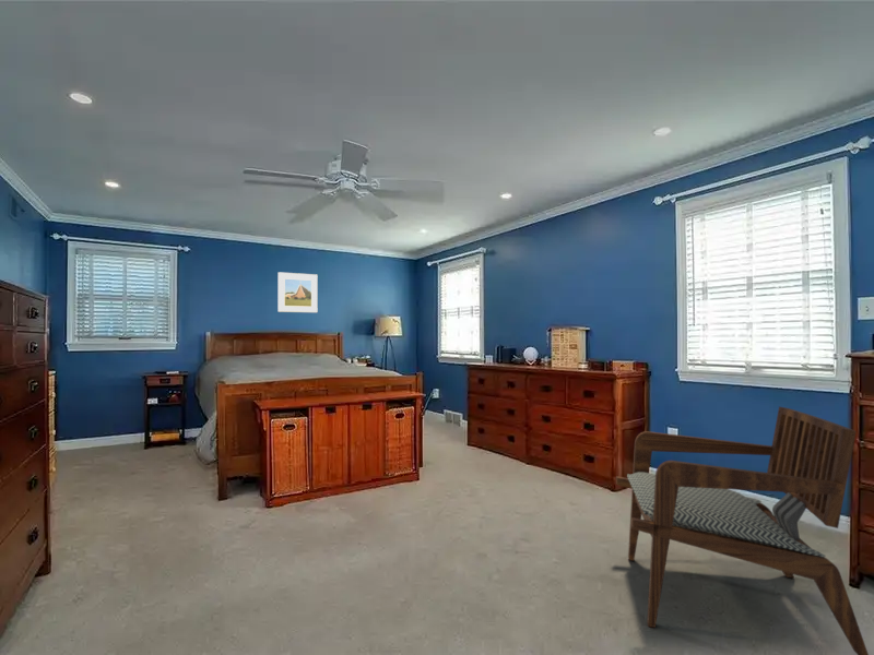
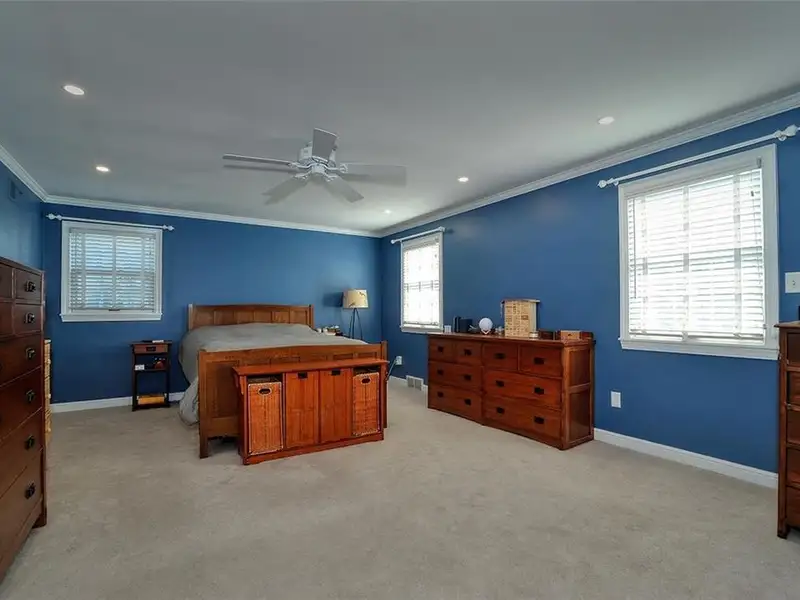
- armchair (718, 504)
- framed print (297, 293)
